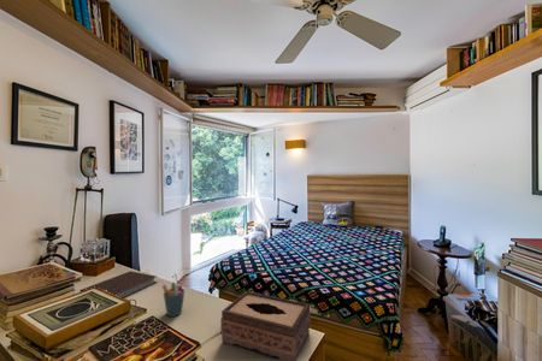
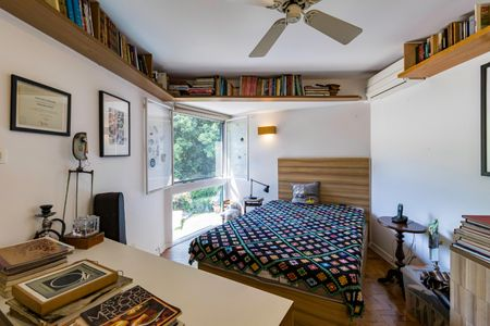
- notebook (120, 285)
- pen holder (173, 296)
- tissue box (266, 321)
